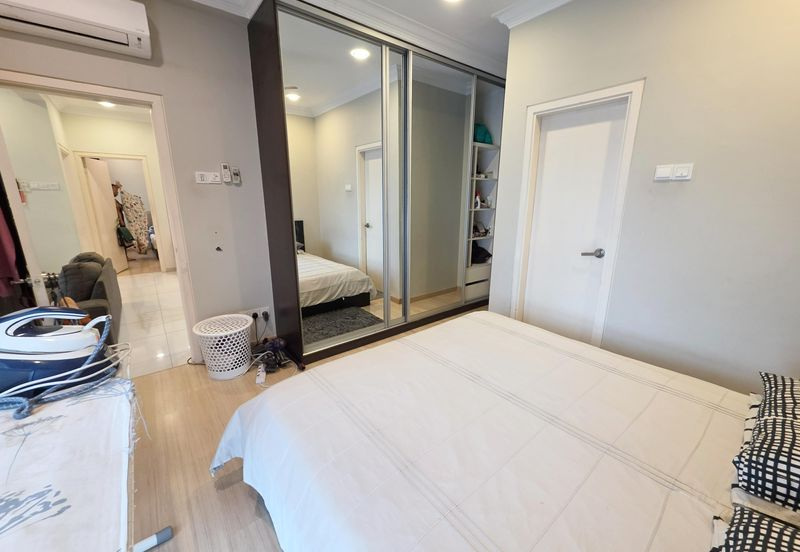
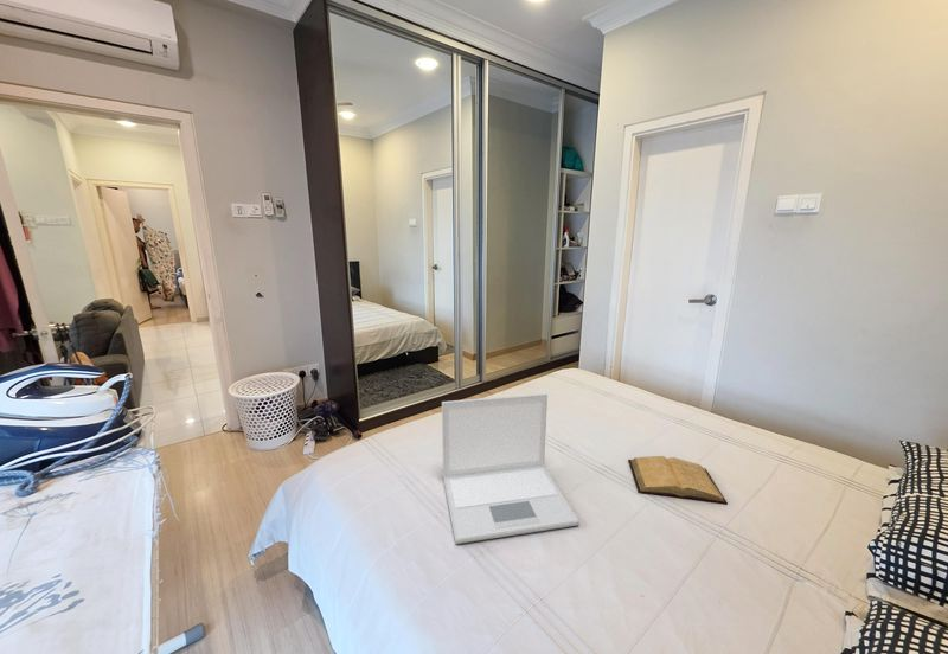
+ laptop (506, 459)
+ book (673, 475)
